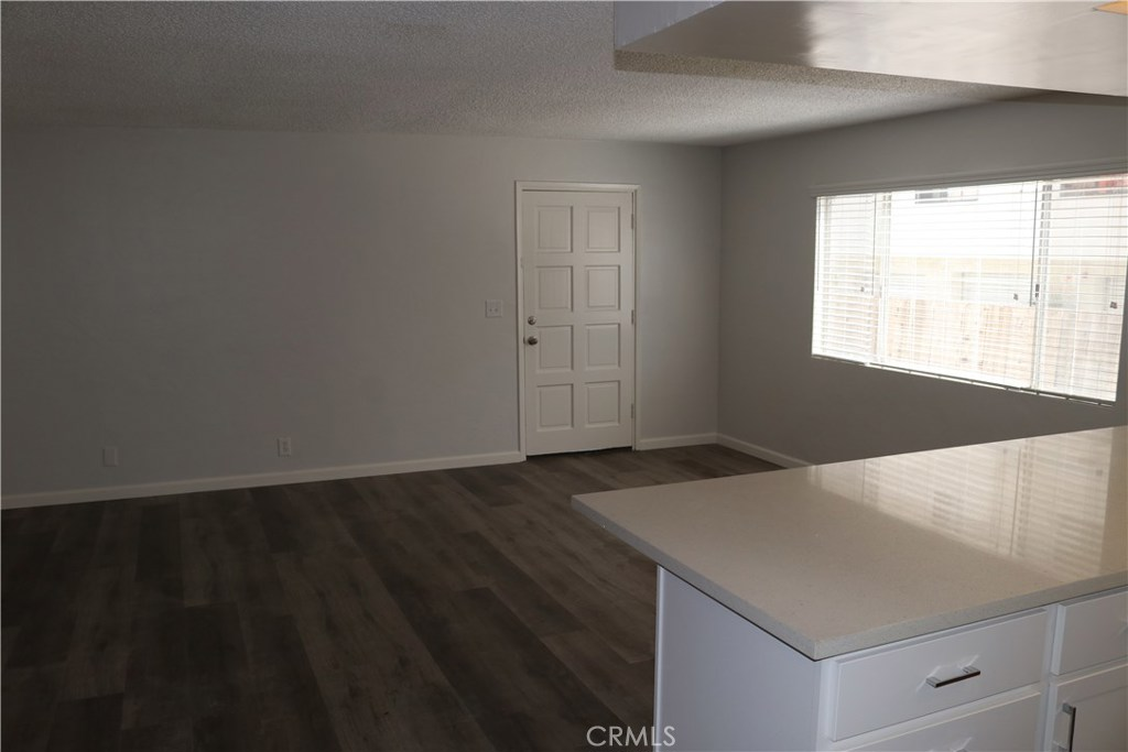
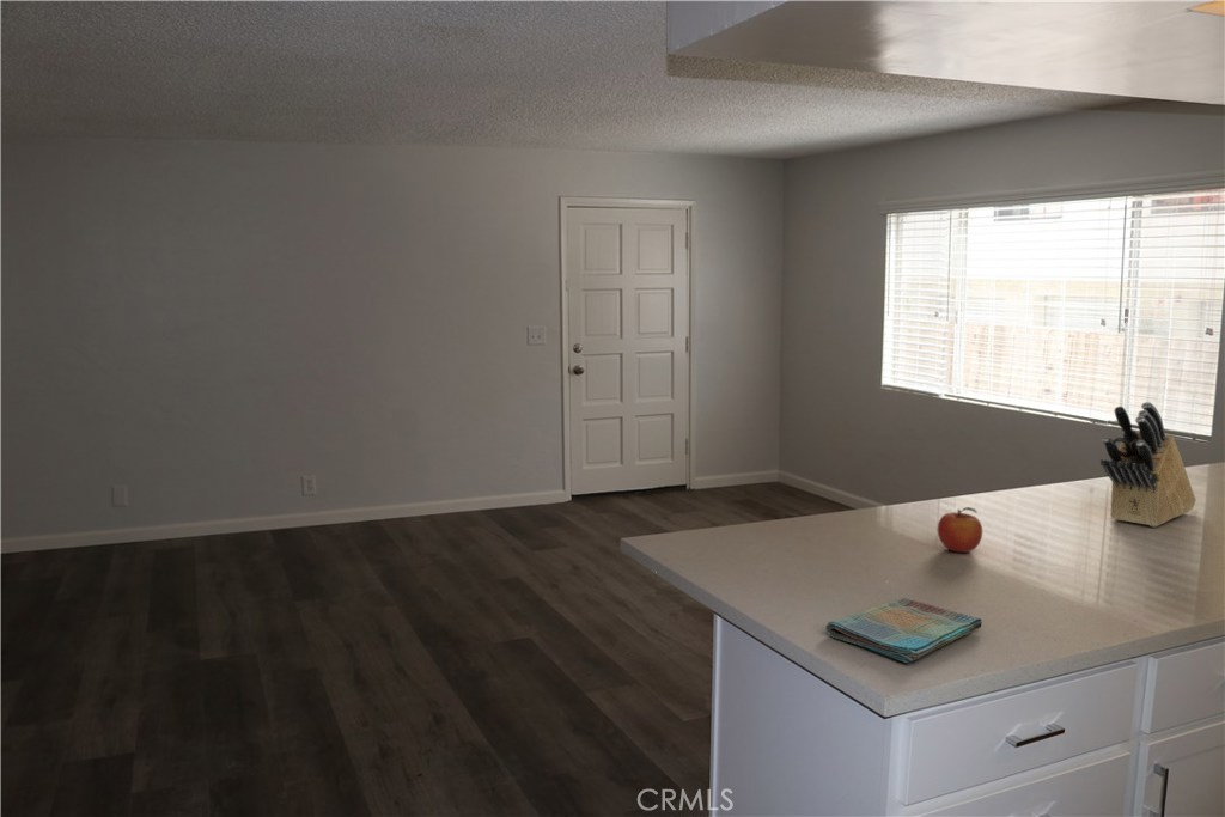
+ fruit (959, 528)
+ dish towel (903, 624)
+ knife block (1150, 458)
